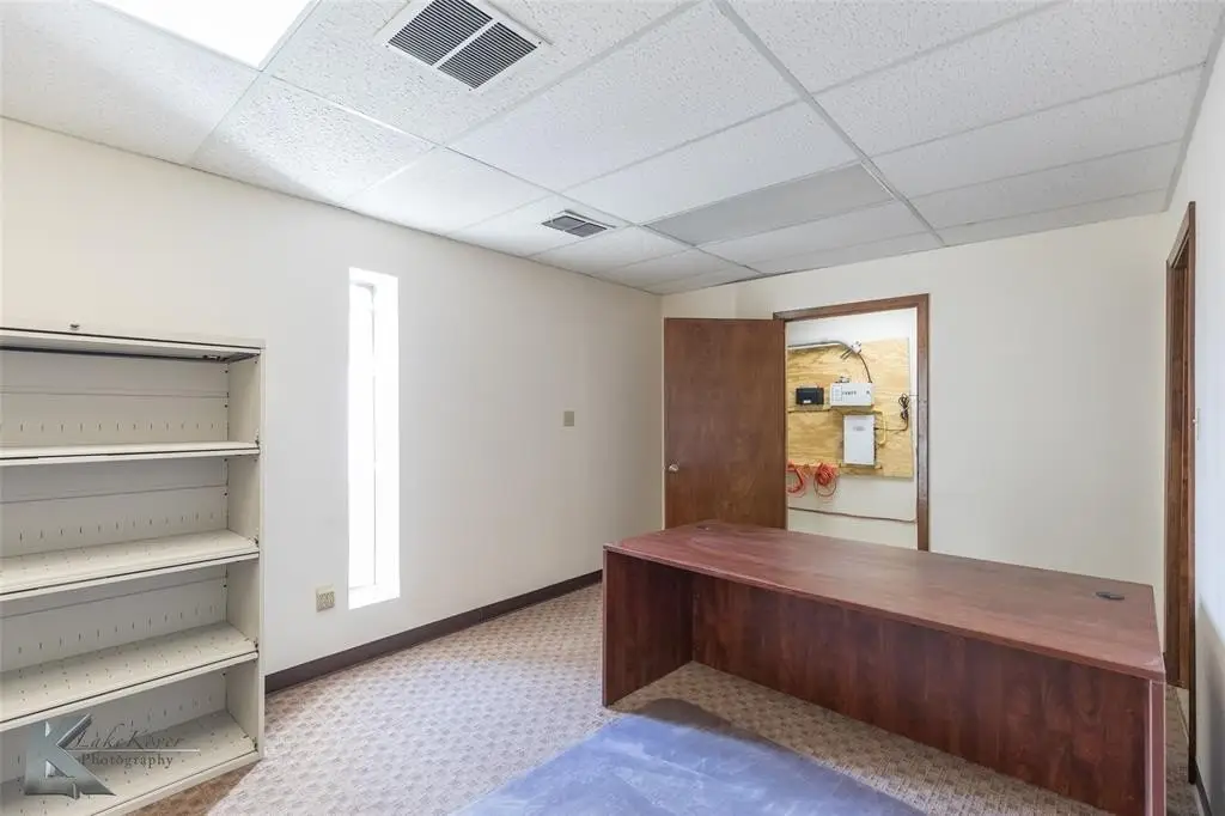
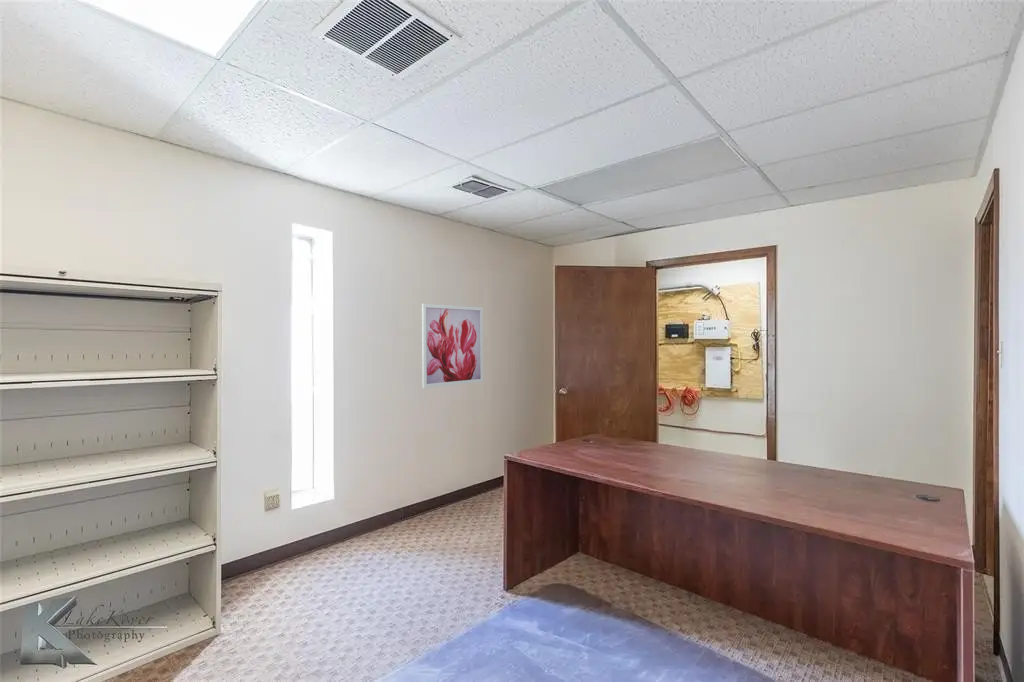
+ wall art (454, 345)
